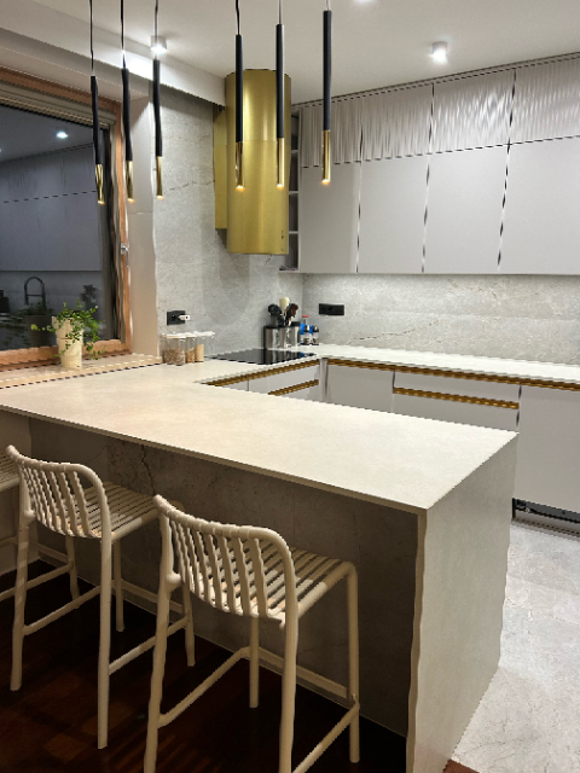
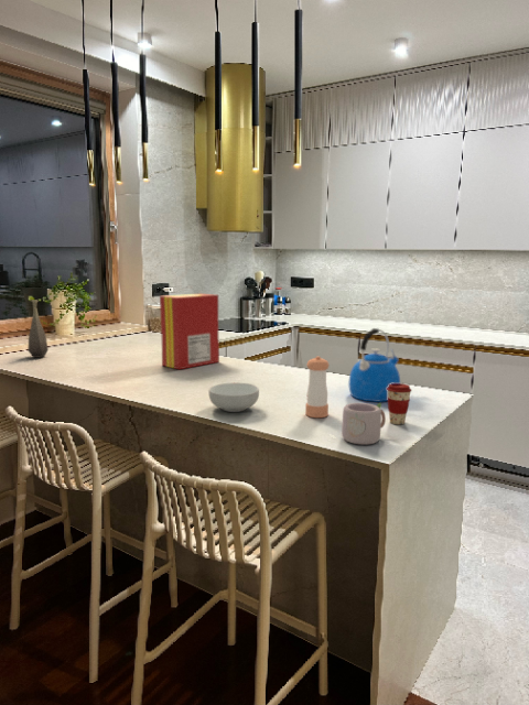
+ mug (364, 421)
+ kettle (378, 361)
+ pepper shaker (317, 386)
+ cereal bowl (234, 398)
+ cereal box (190, 329)
+ bottle (35, 328)
+ coffee cup (398, 403)
